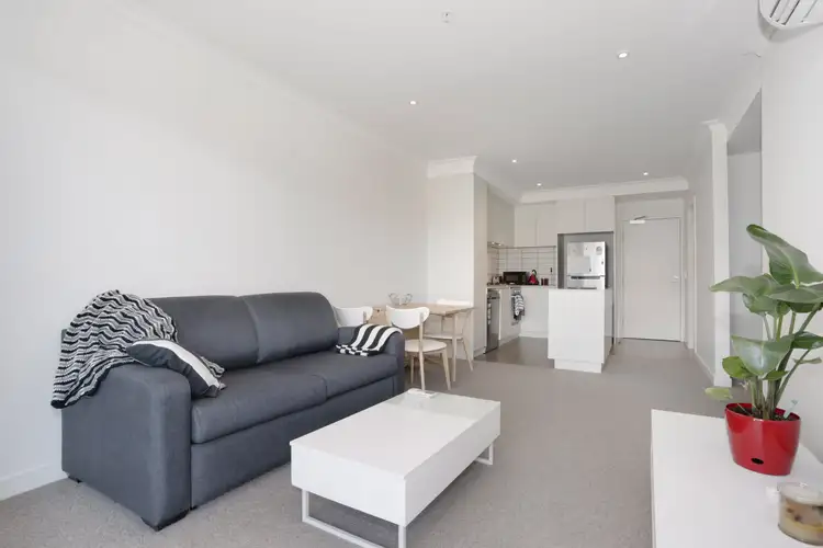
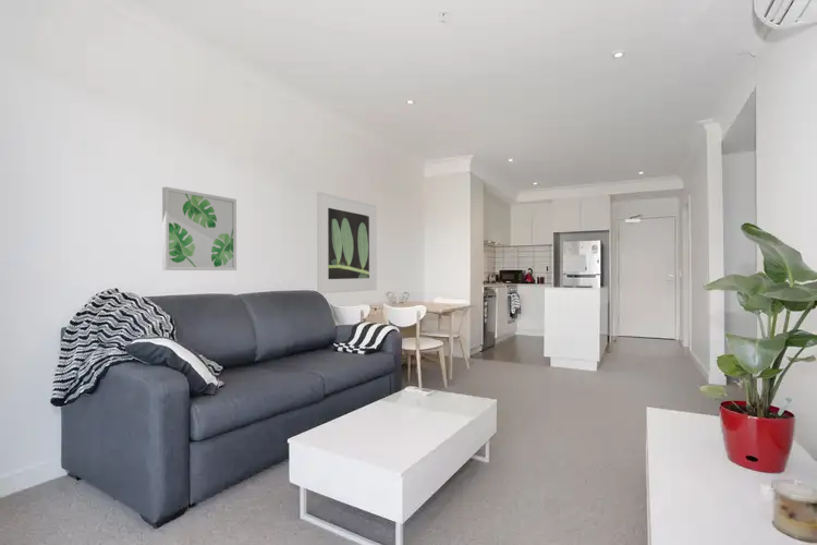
+ wall art (202, 231)
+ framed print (349, 245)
